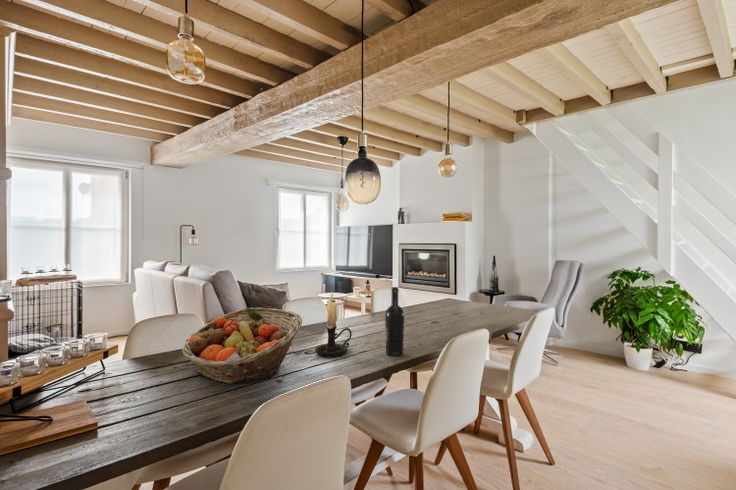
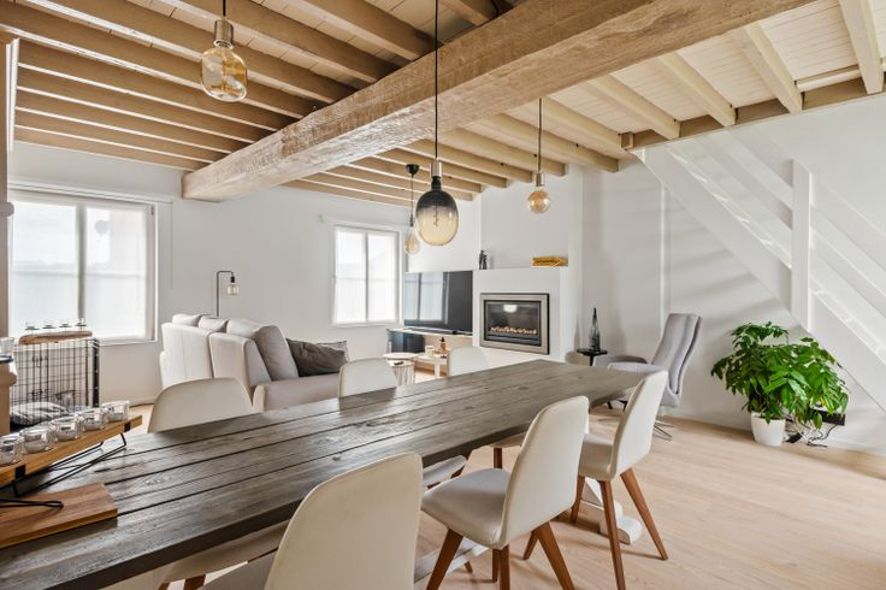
- candle holder (335, 321)
- wine bottle (394, 320)
- fruit basket (243, 341)
